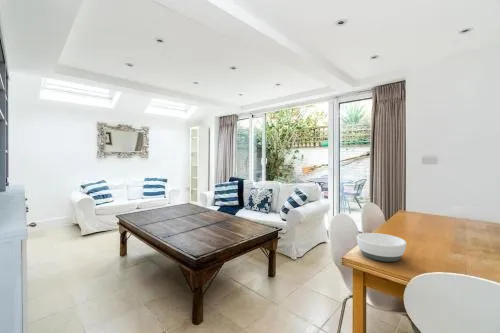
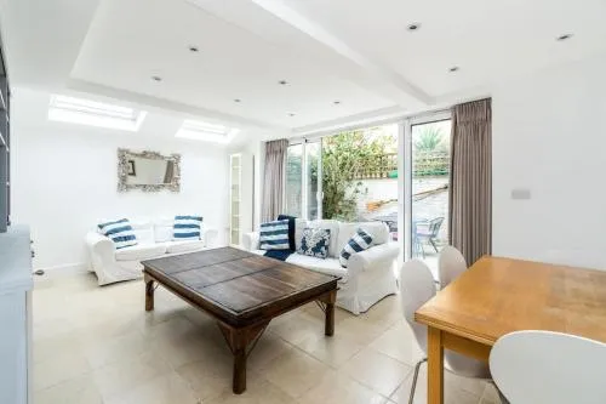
- bowl (380, 247)
